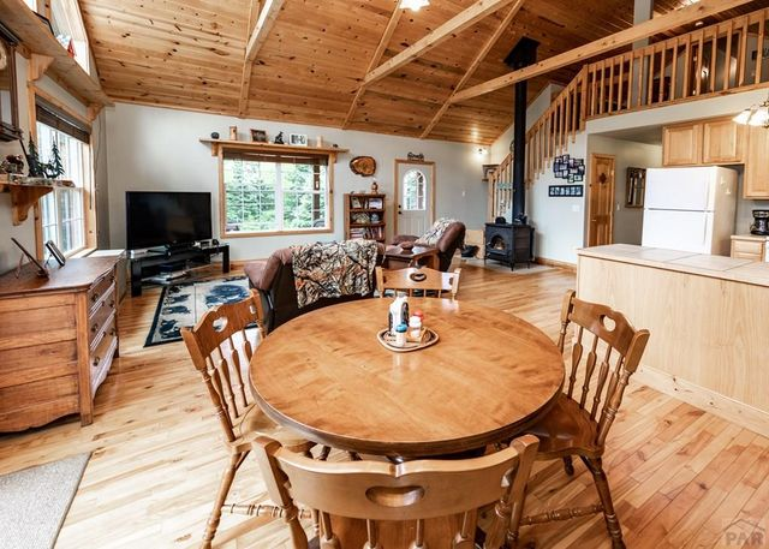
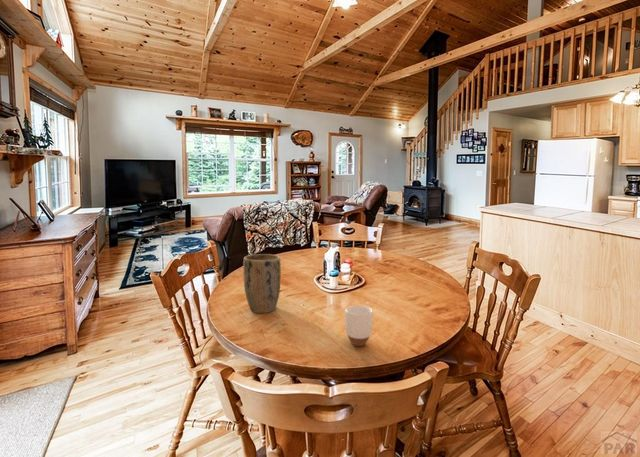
+ plant pot (262, 283)
+ mug (359, 324)
